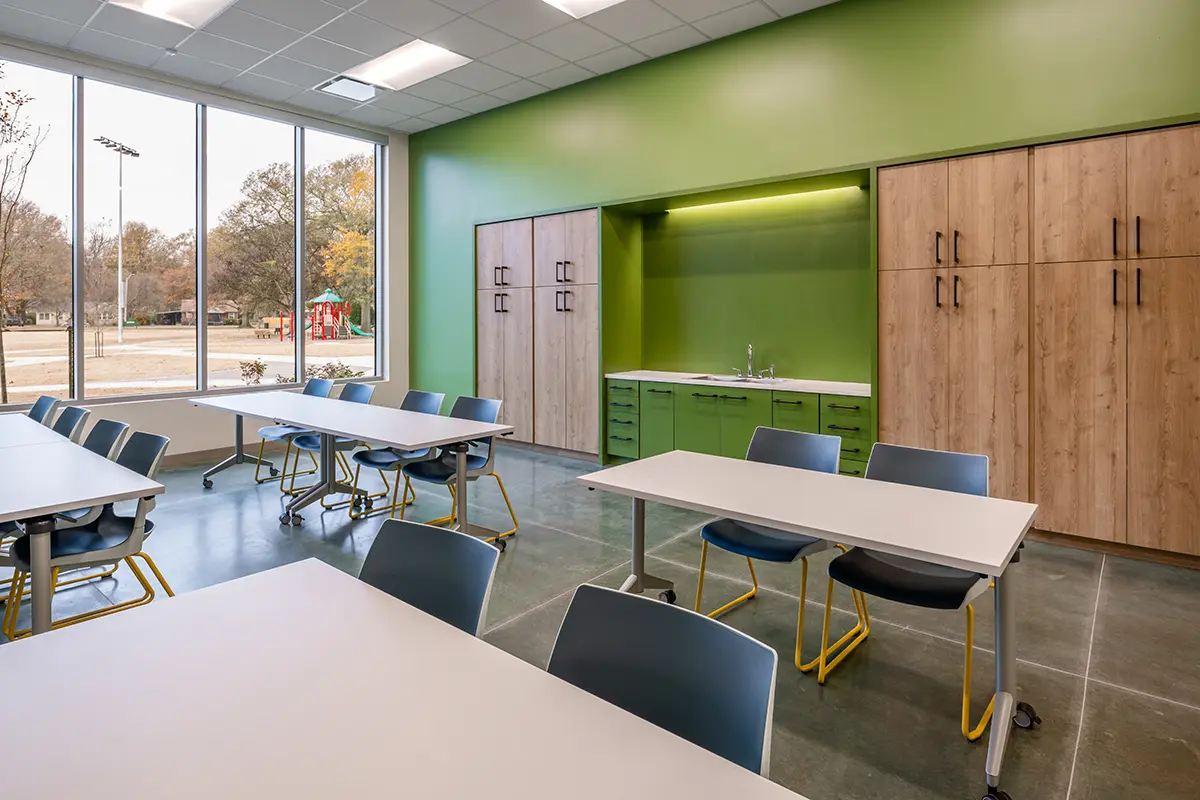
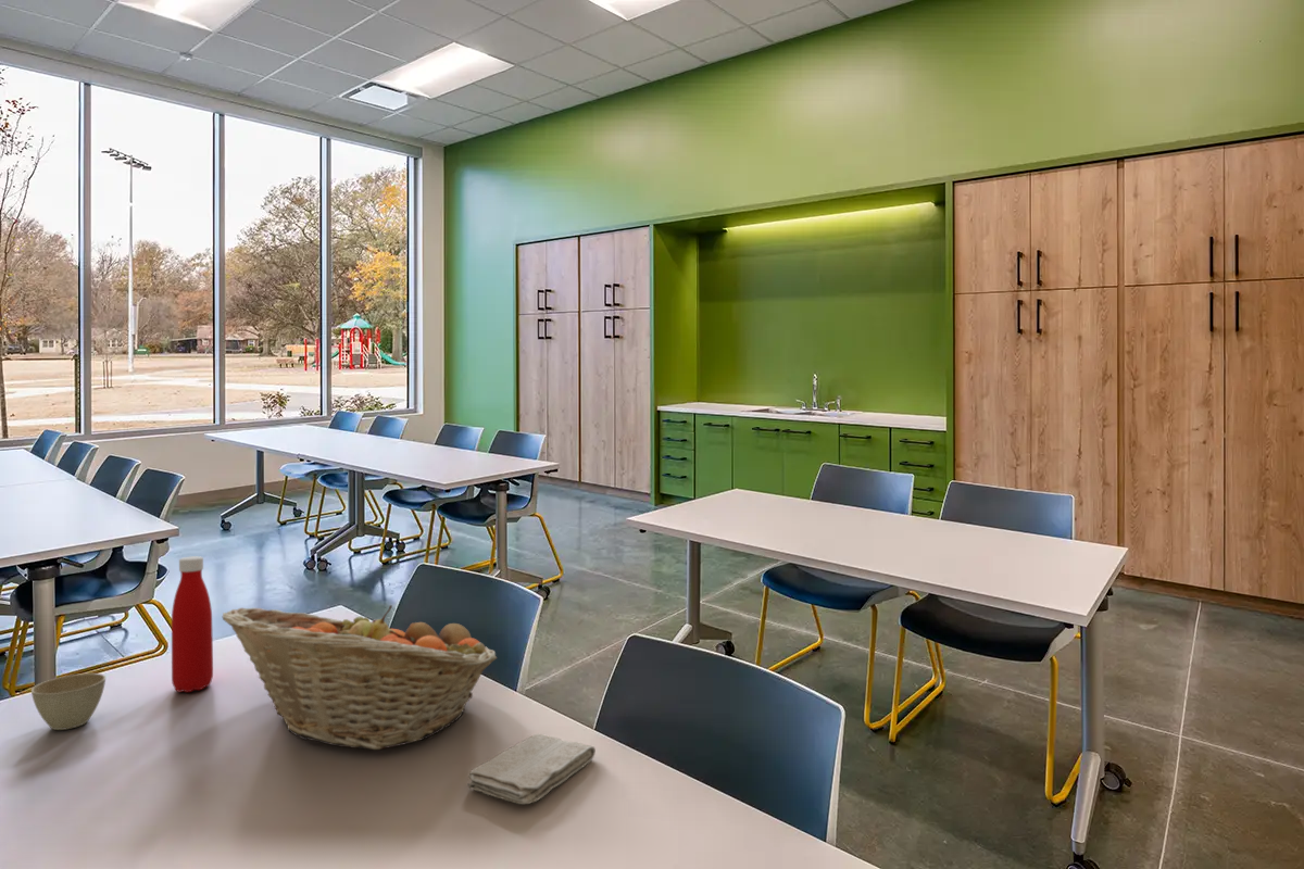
+ fruit basket (362, 657)
+ bottle (191, 622)
+ washcloth (532, 764)
+ flower pot (70, 703)
